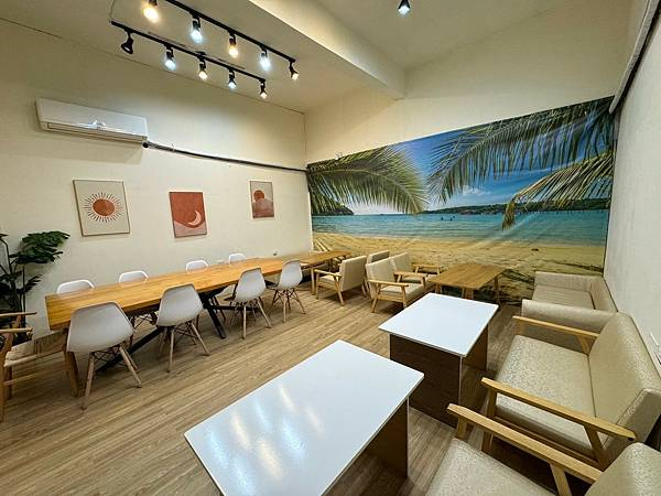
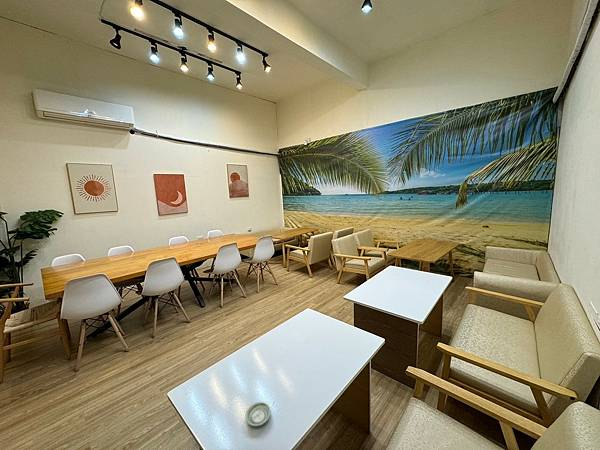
+ saucer (258, 415)
